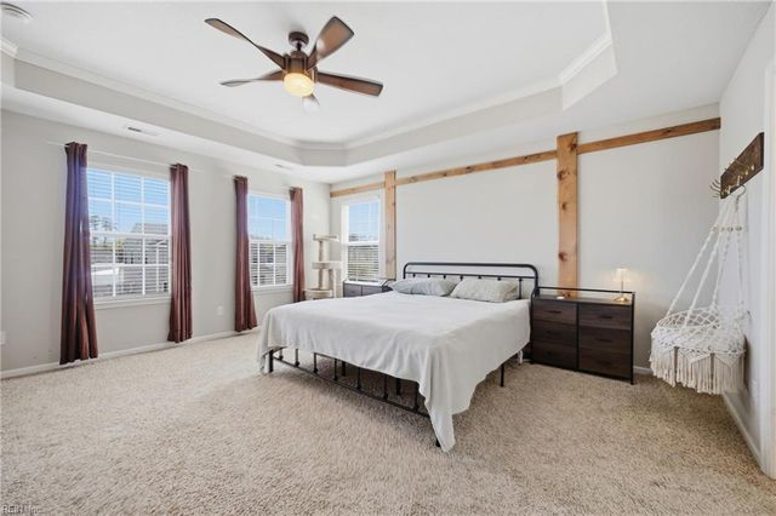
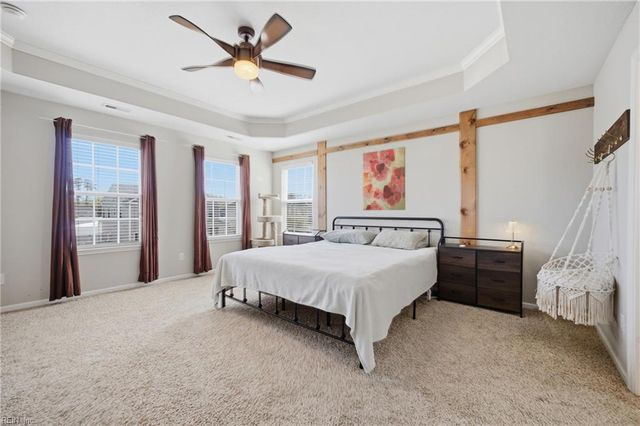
+ wall art (383, 180)
